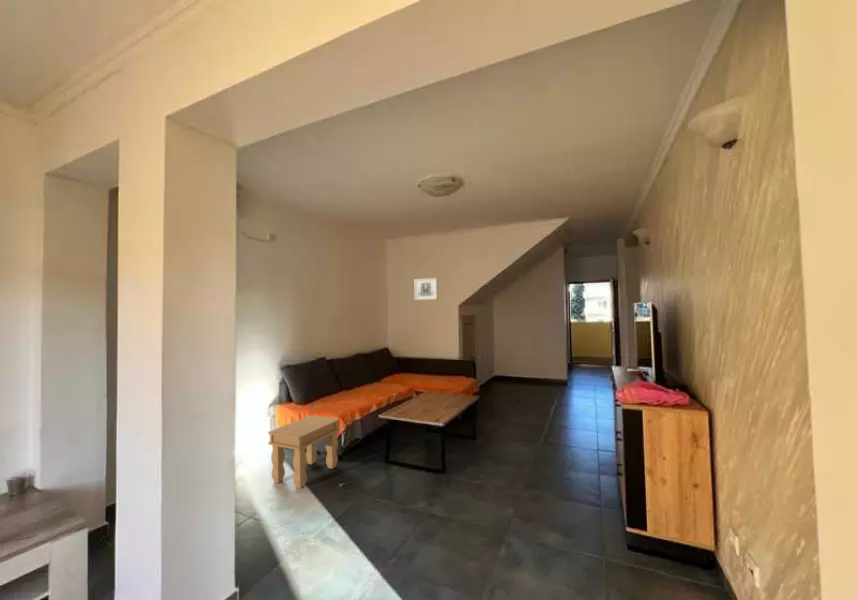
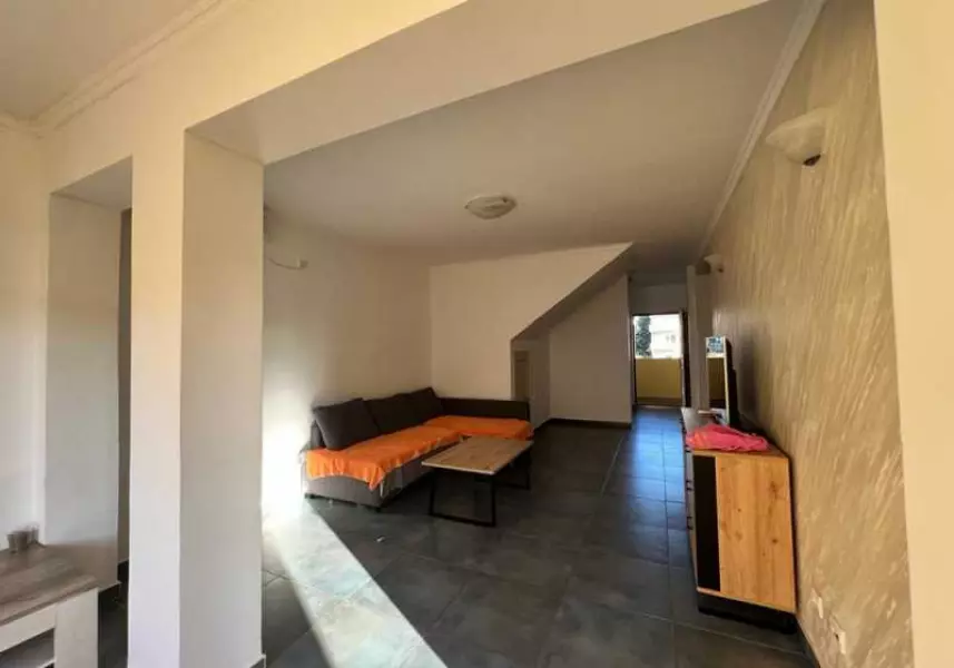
- side table (305, 448)
- wall art (425, 289)
